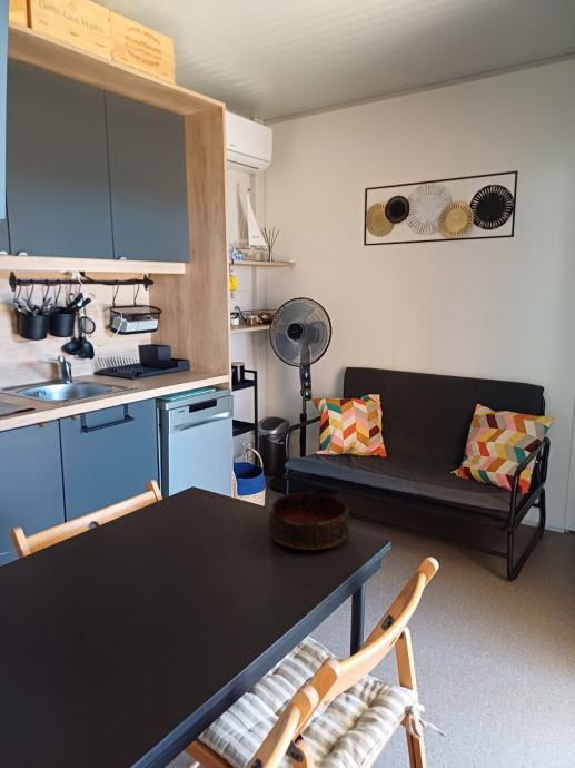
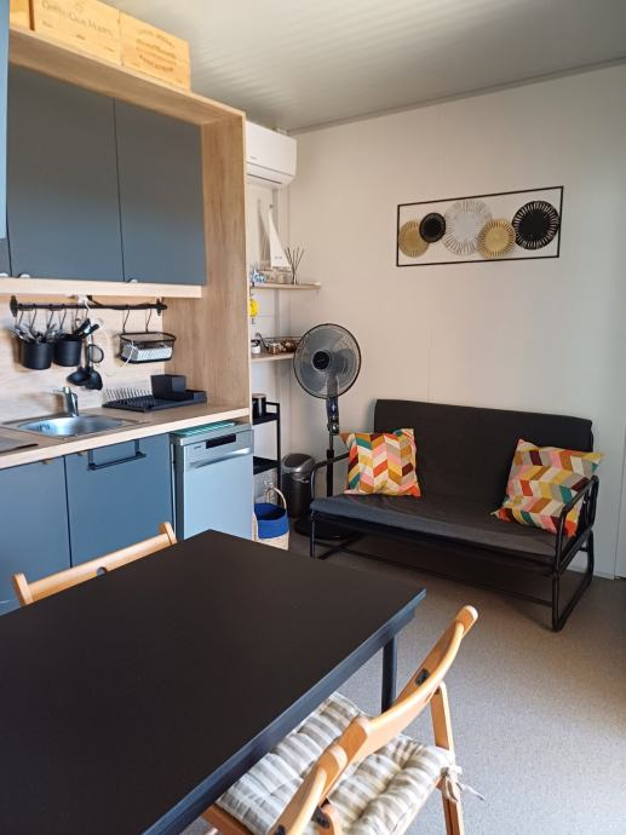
- bowl (308, 520)
